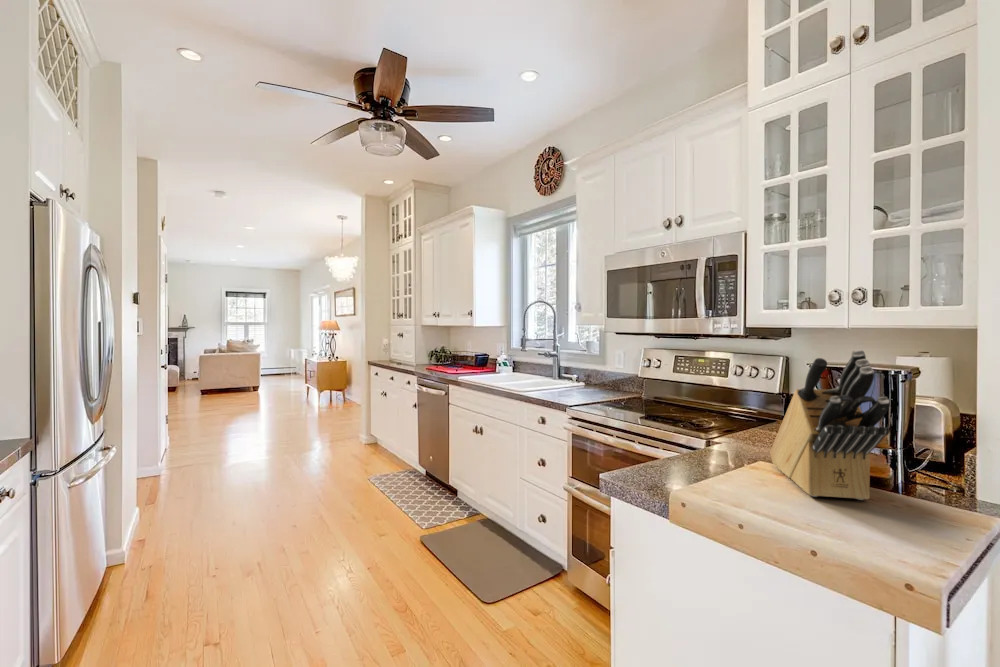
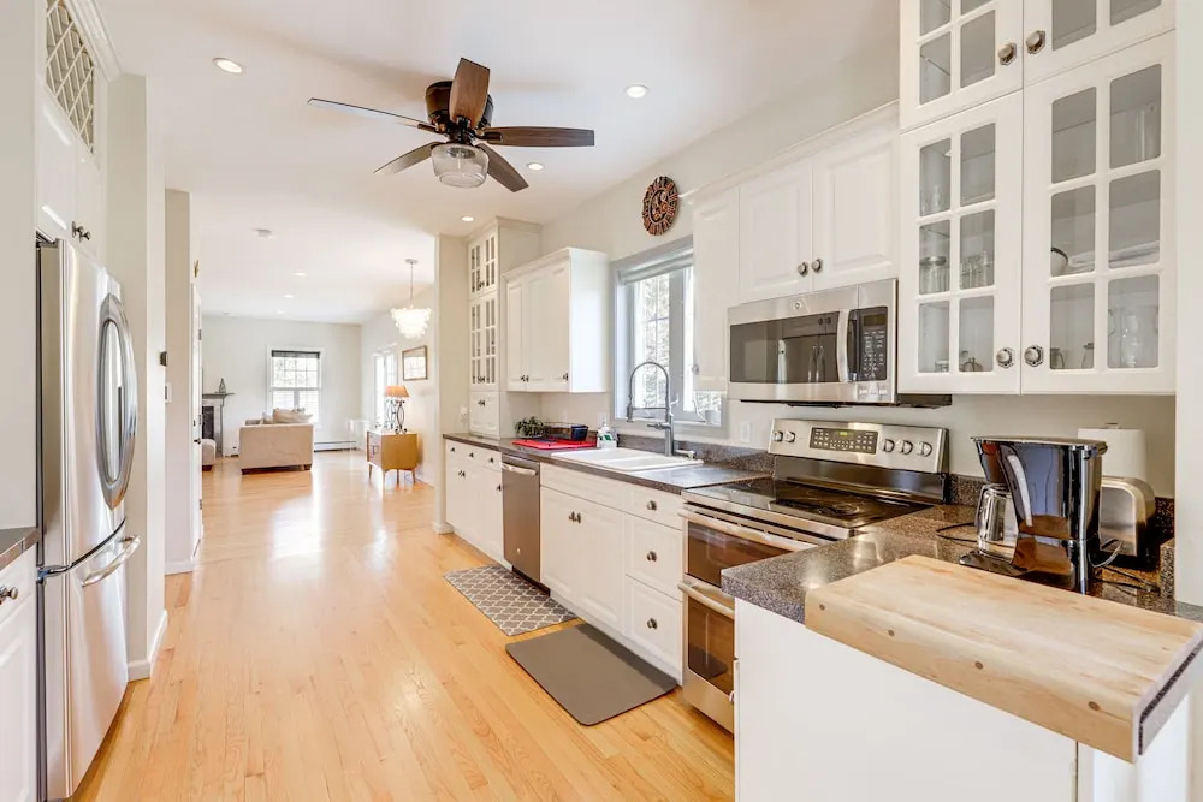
- knife block (821, 417)
